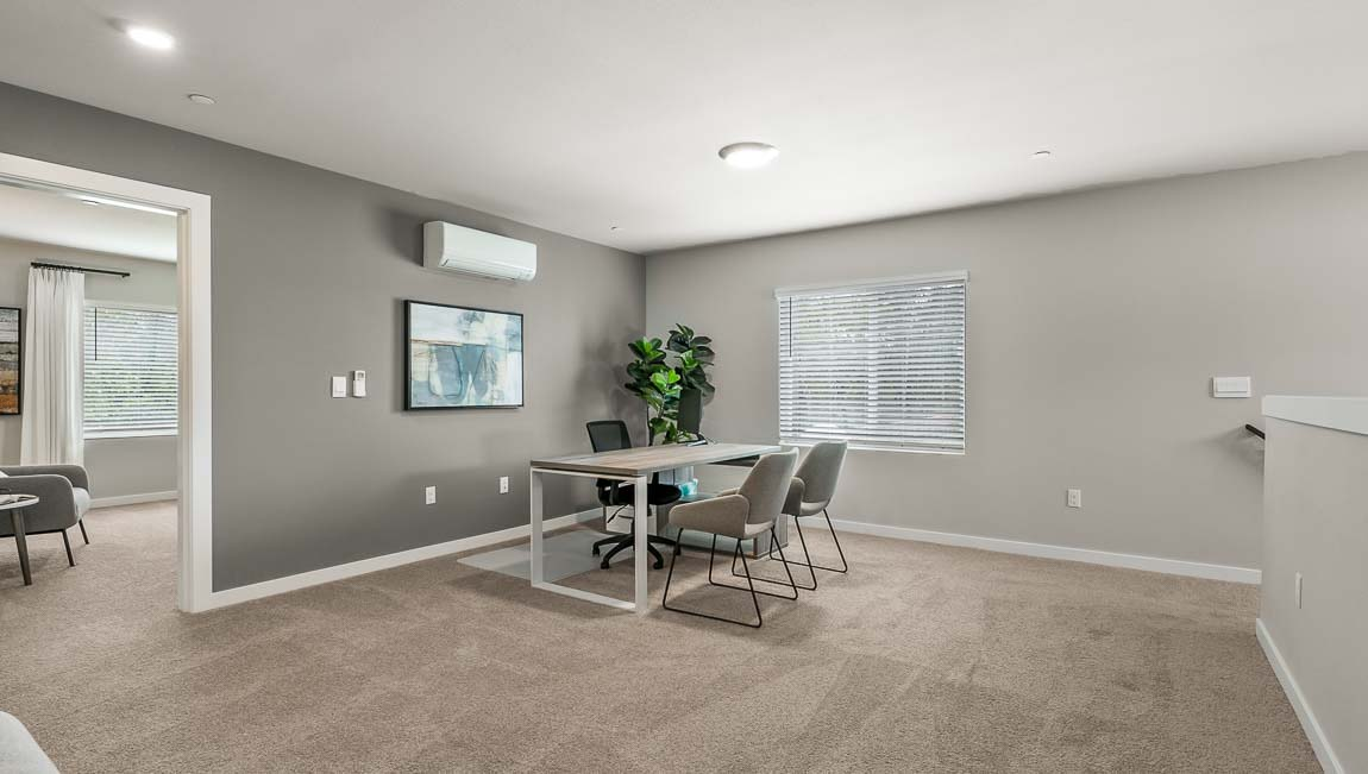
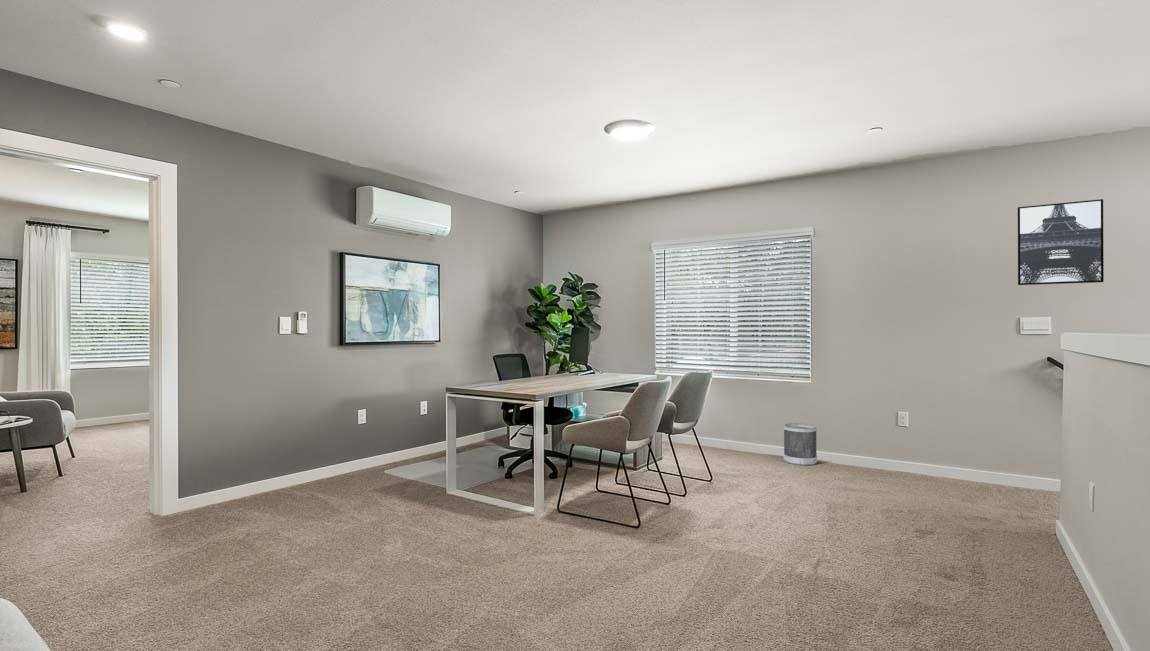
+ wall art (1059, 243)
+ wastebasket (800, 443)
